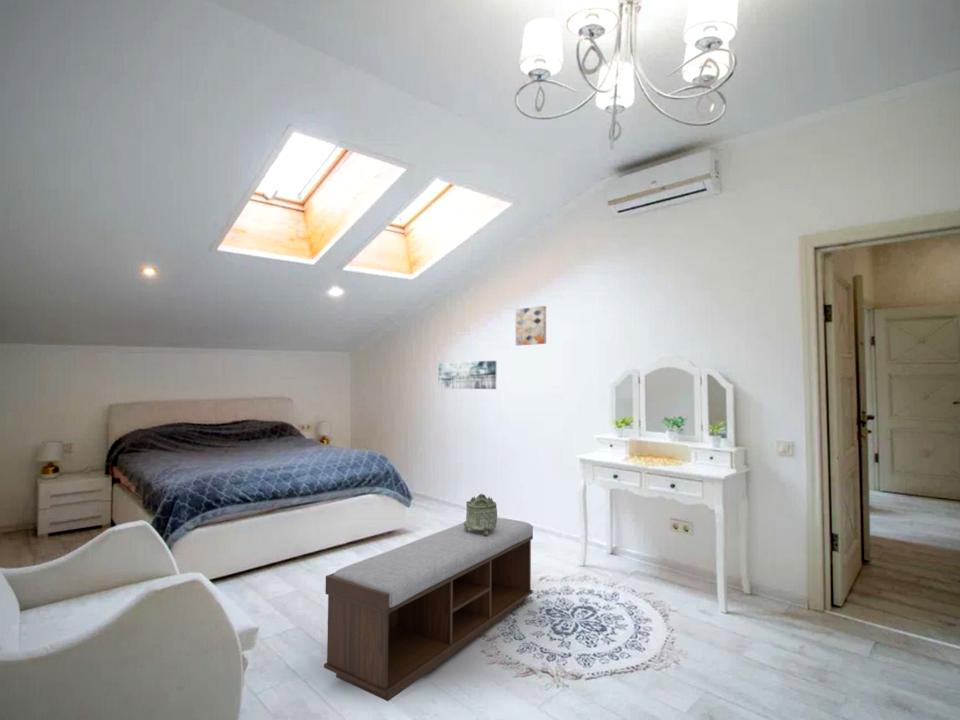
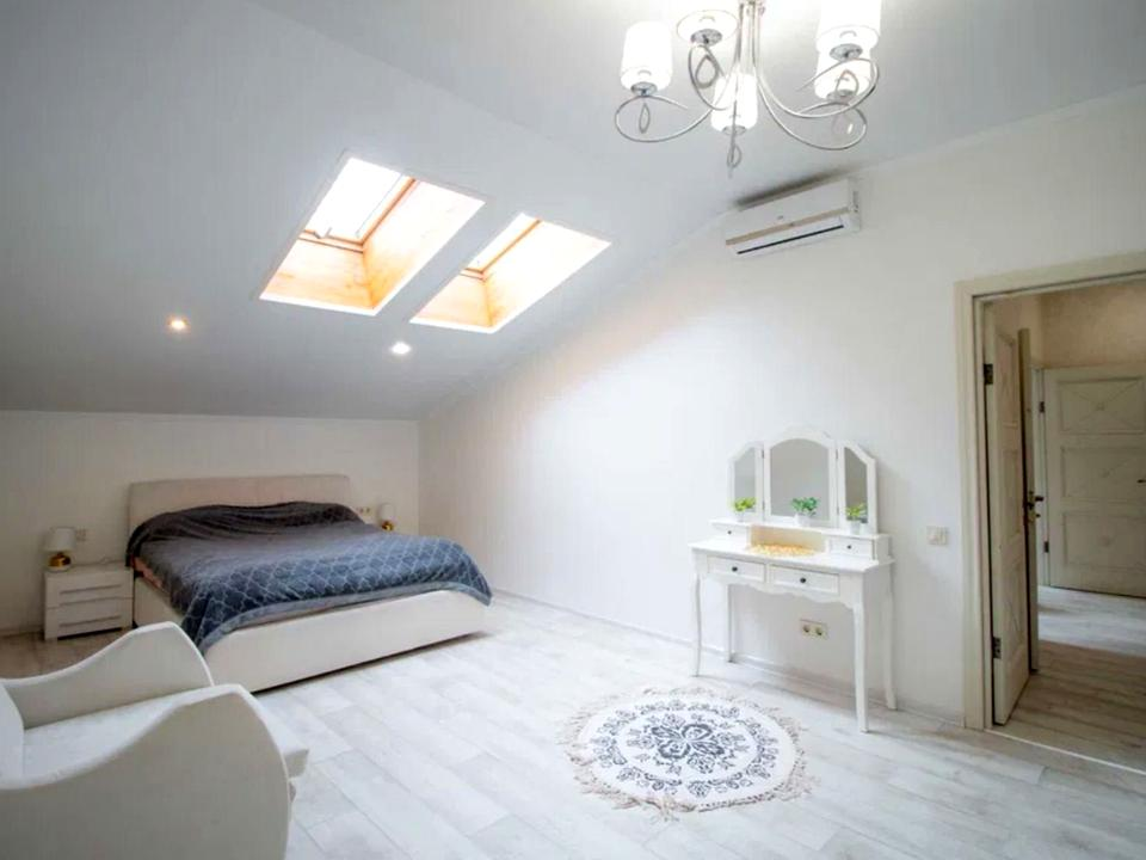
- wall art (465, 375)
- wall art (530, 326)
- decorative box (480, 512)
- bench (445, 588)
